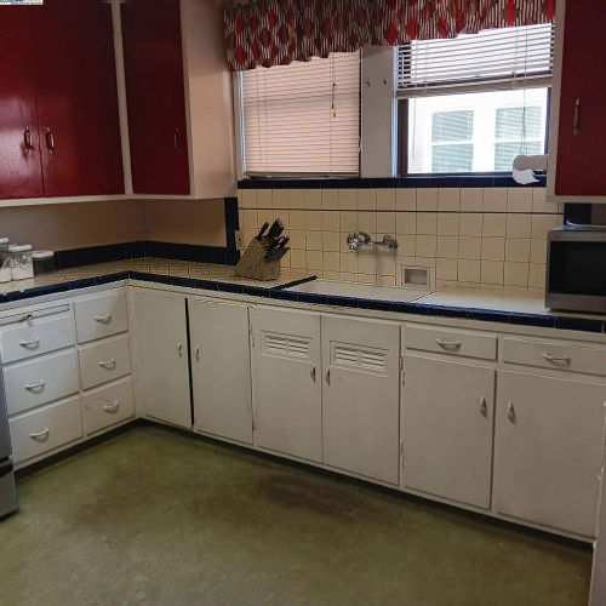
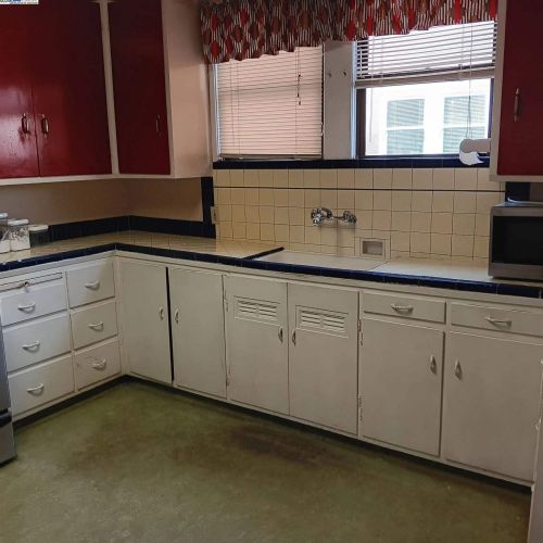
- knife block (261, 247)
